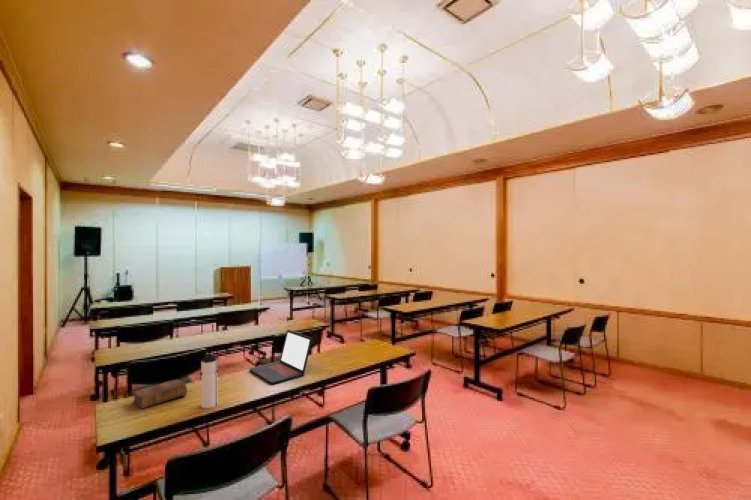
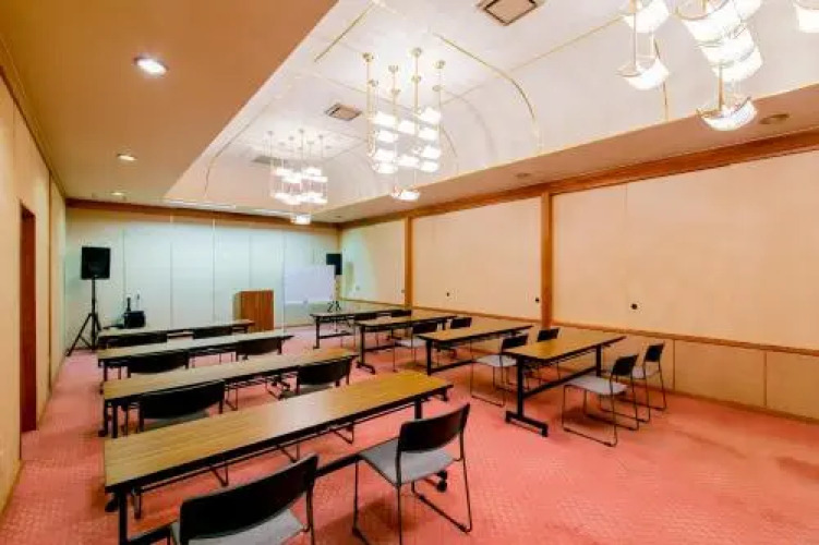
- book (160, 393)
- laptop (281, 354)
- water bottle (209, 379)
